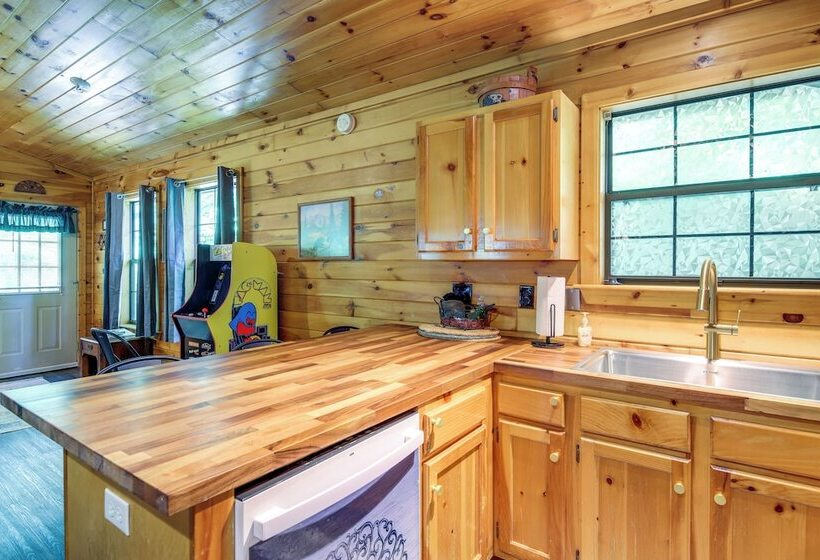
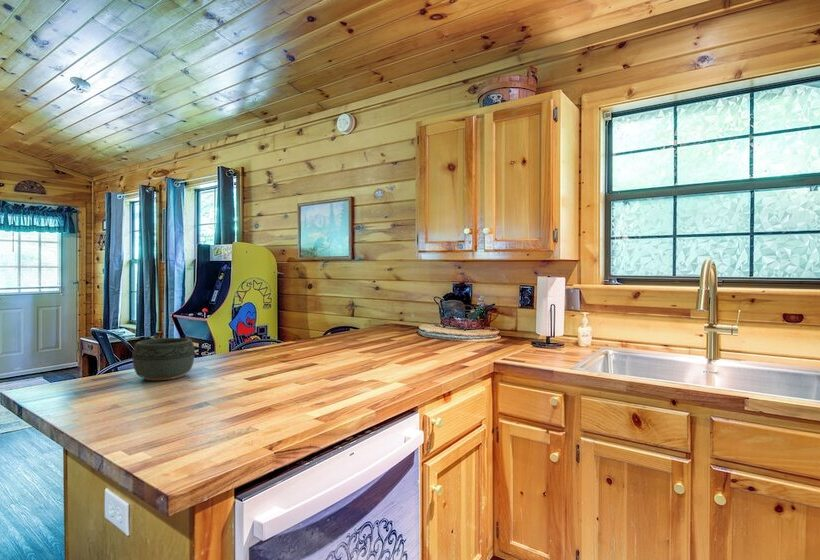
+ bowl (164, 358)
